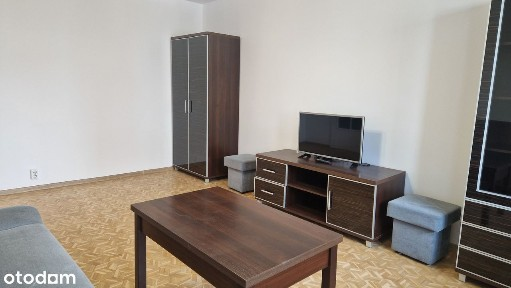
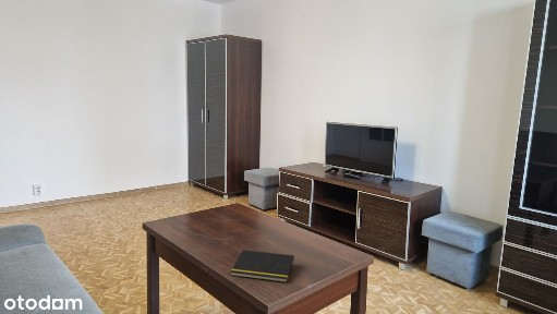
+ notepad (263, 265)
